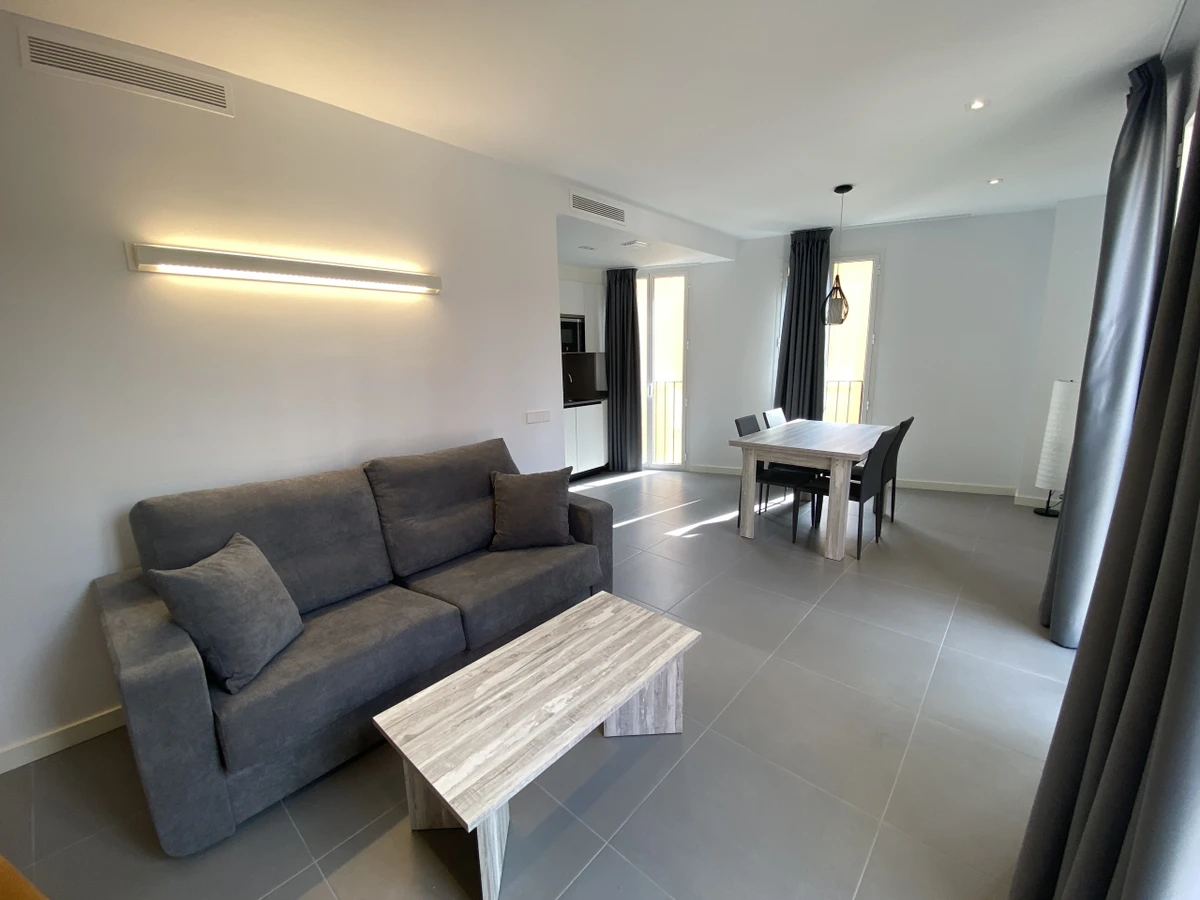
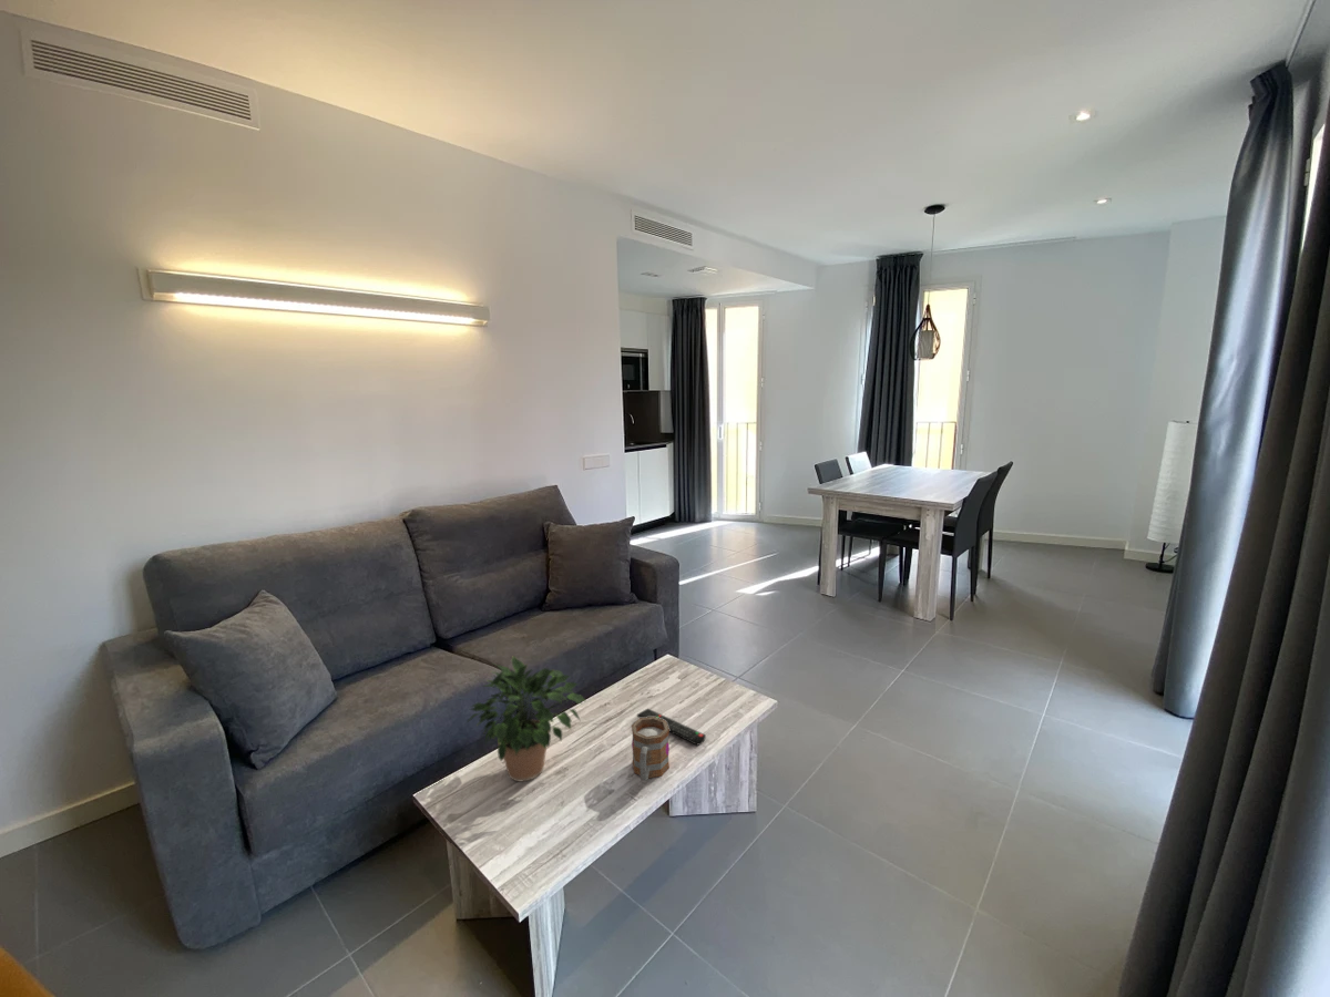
+ mug (648, 751)
+ remote control (671, 726)
+ potted plant (530, 709)
